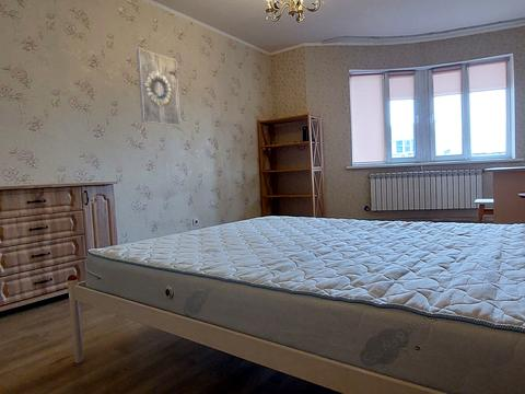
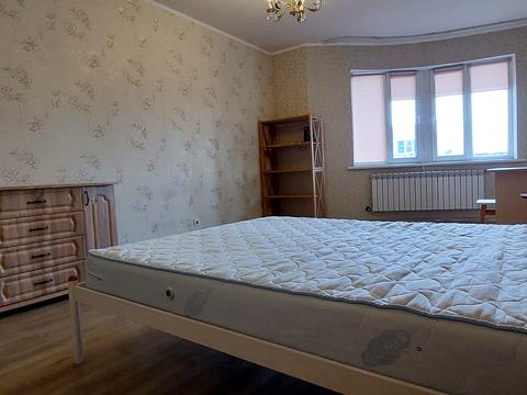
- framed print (160, 89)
